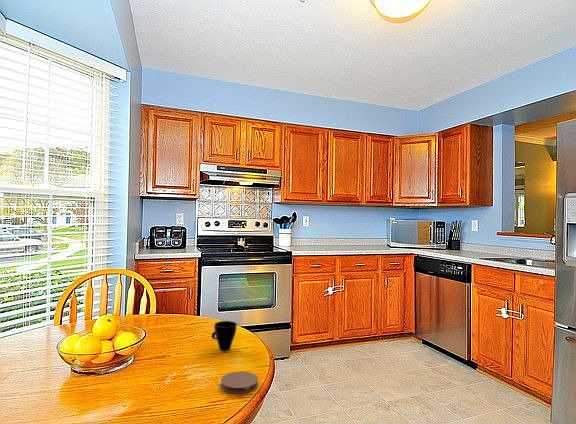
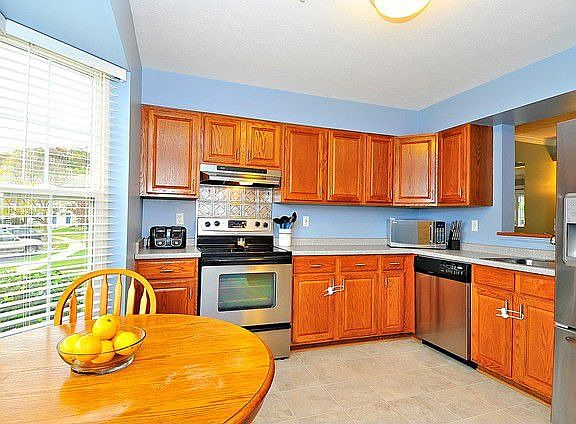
- coaster (239, 381)
- cup (222, 337)
